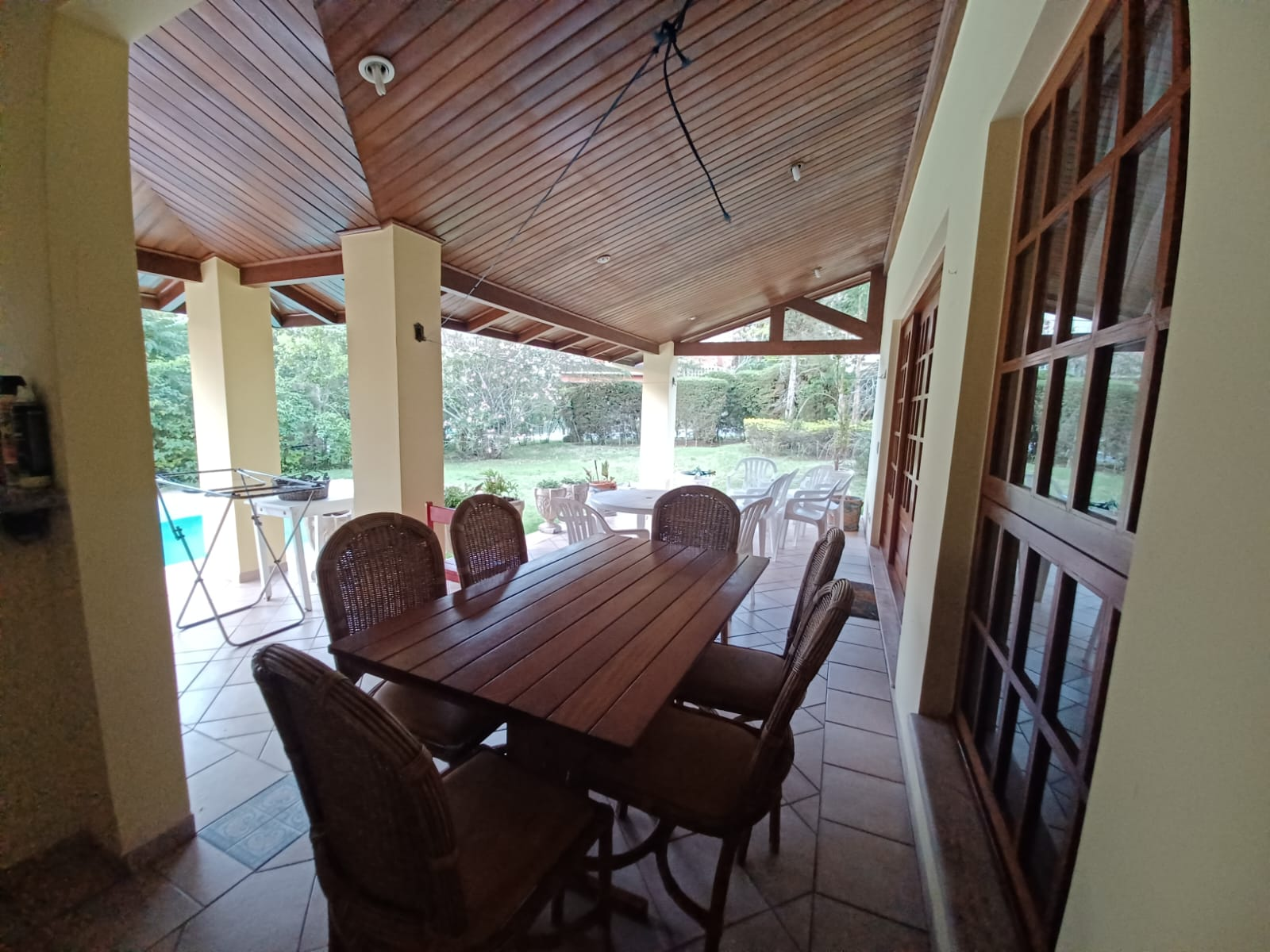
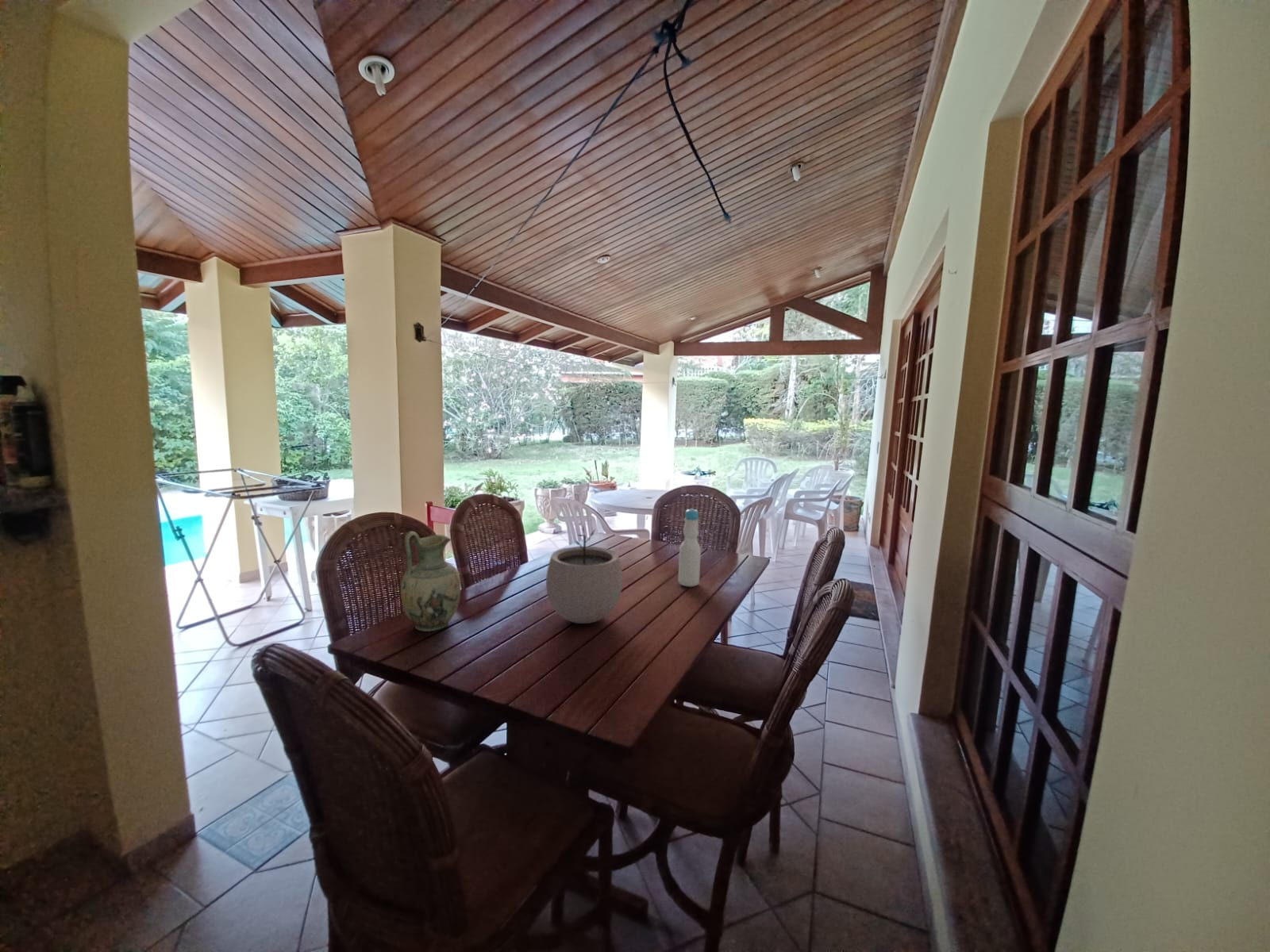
+ plant pot (584, 573)
+ pitcher (431, 577)
+ bottle (690, 547)
